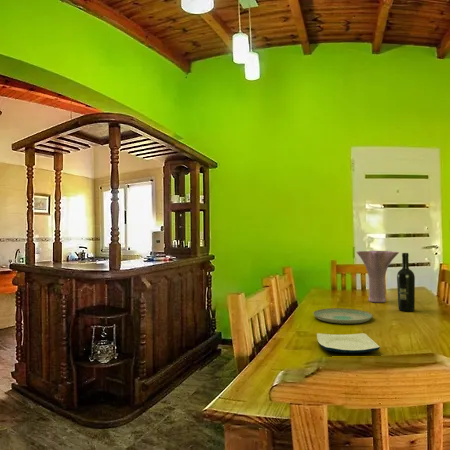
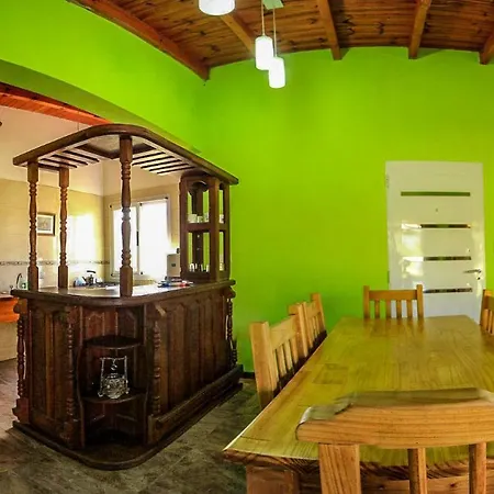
- plate (346, 343)
- wine bottle (405, 281)
- plate (342, 316)
- vase (376, 276)
